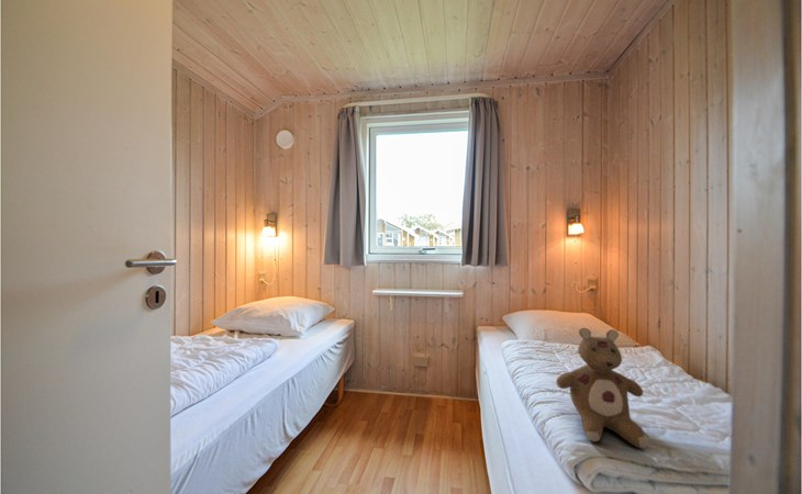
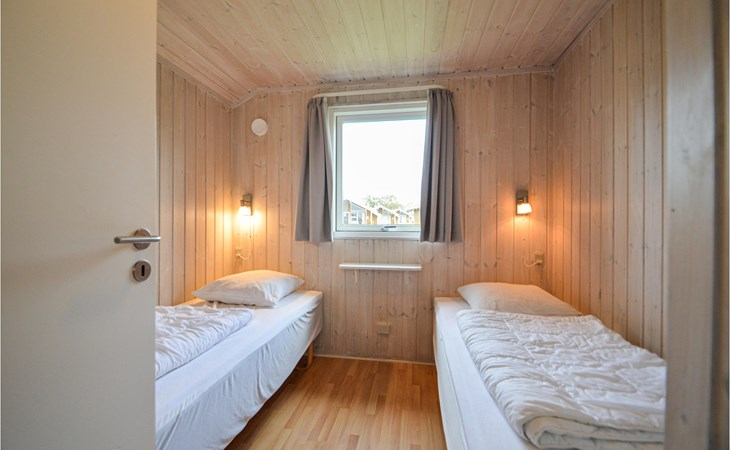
- stuffed bear (603, 380)
